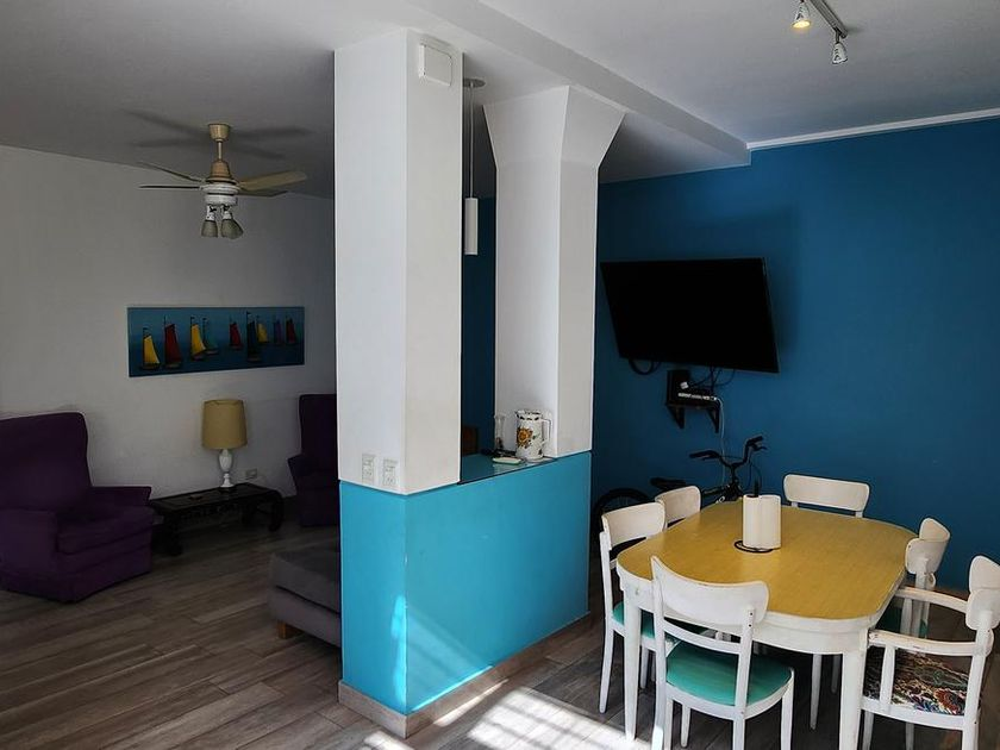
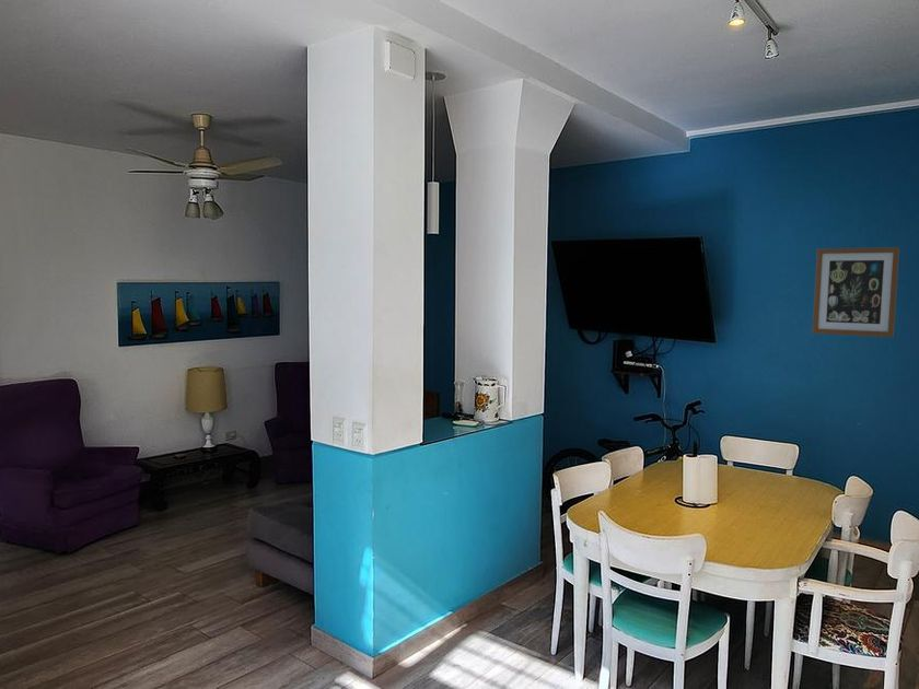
+ wall art (853, 291)
